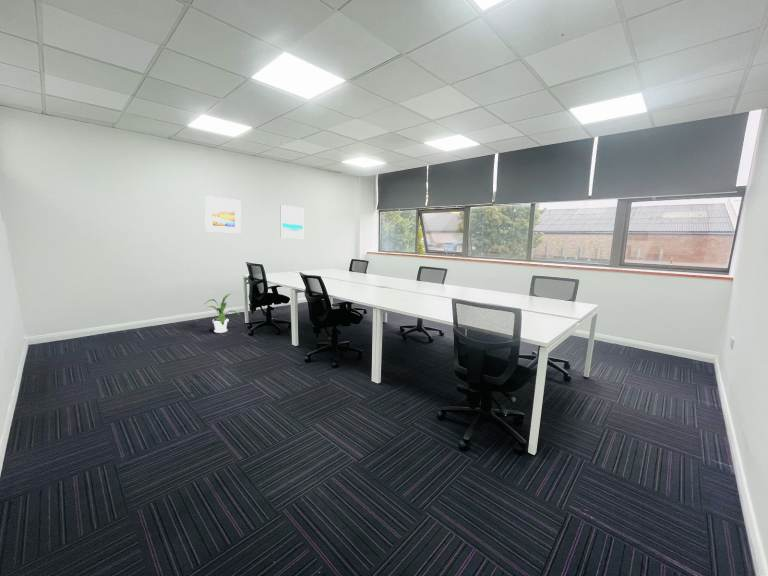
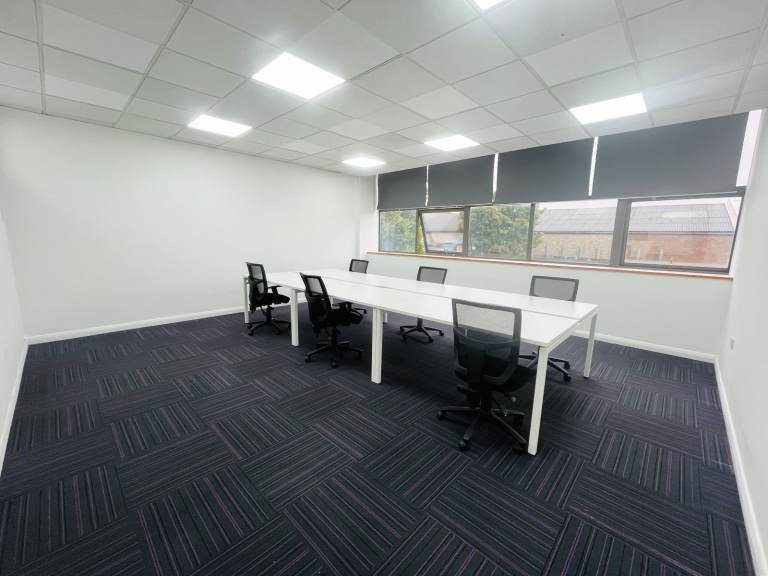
- house plant (220, 313)
- wall art (292, 222)
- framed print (223, 215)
